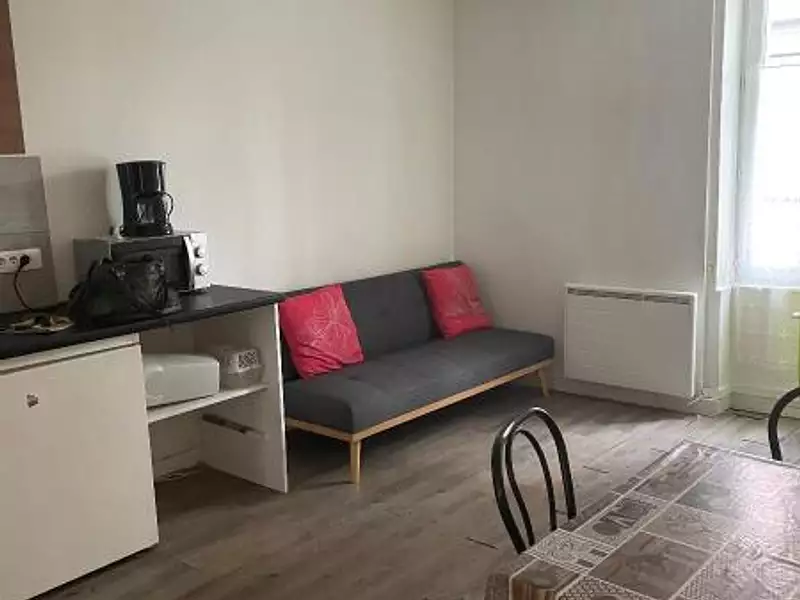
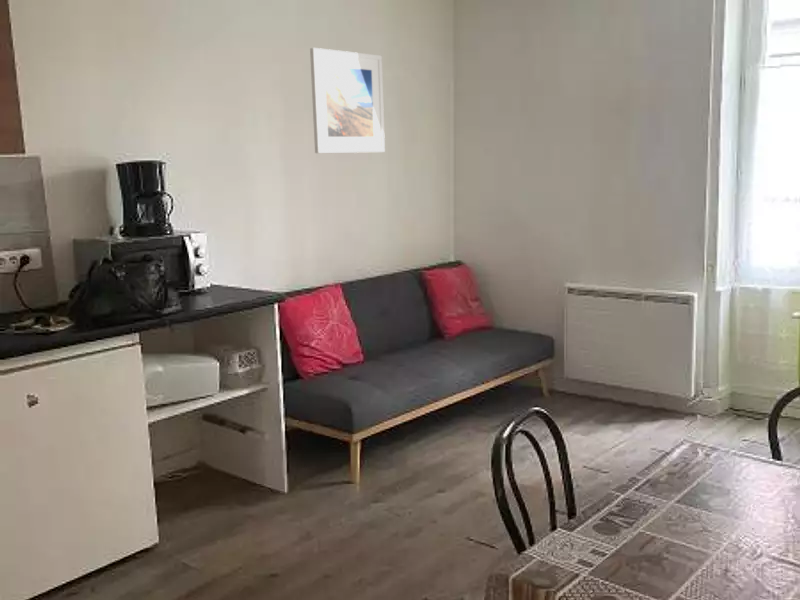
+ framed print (349, 102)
